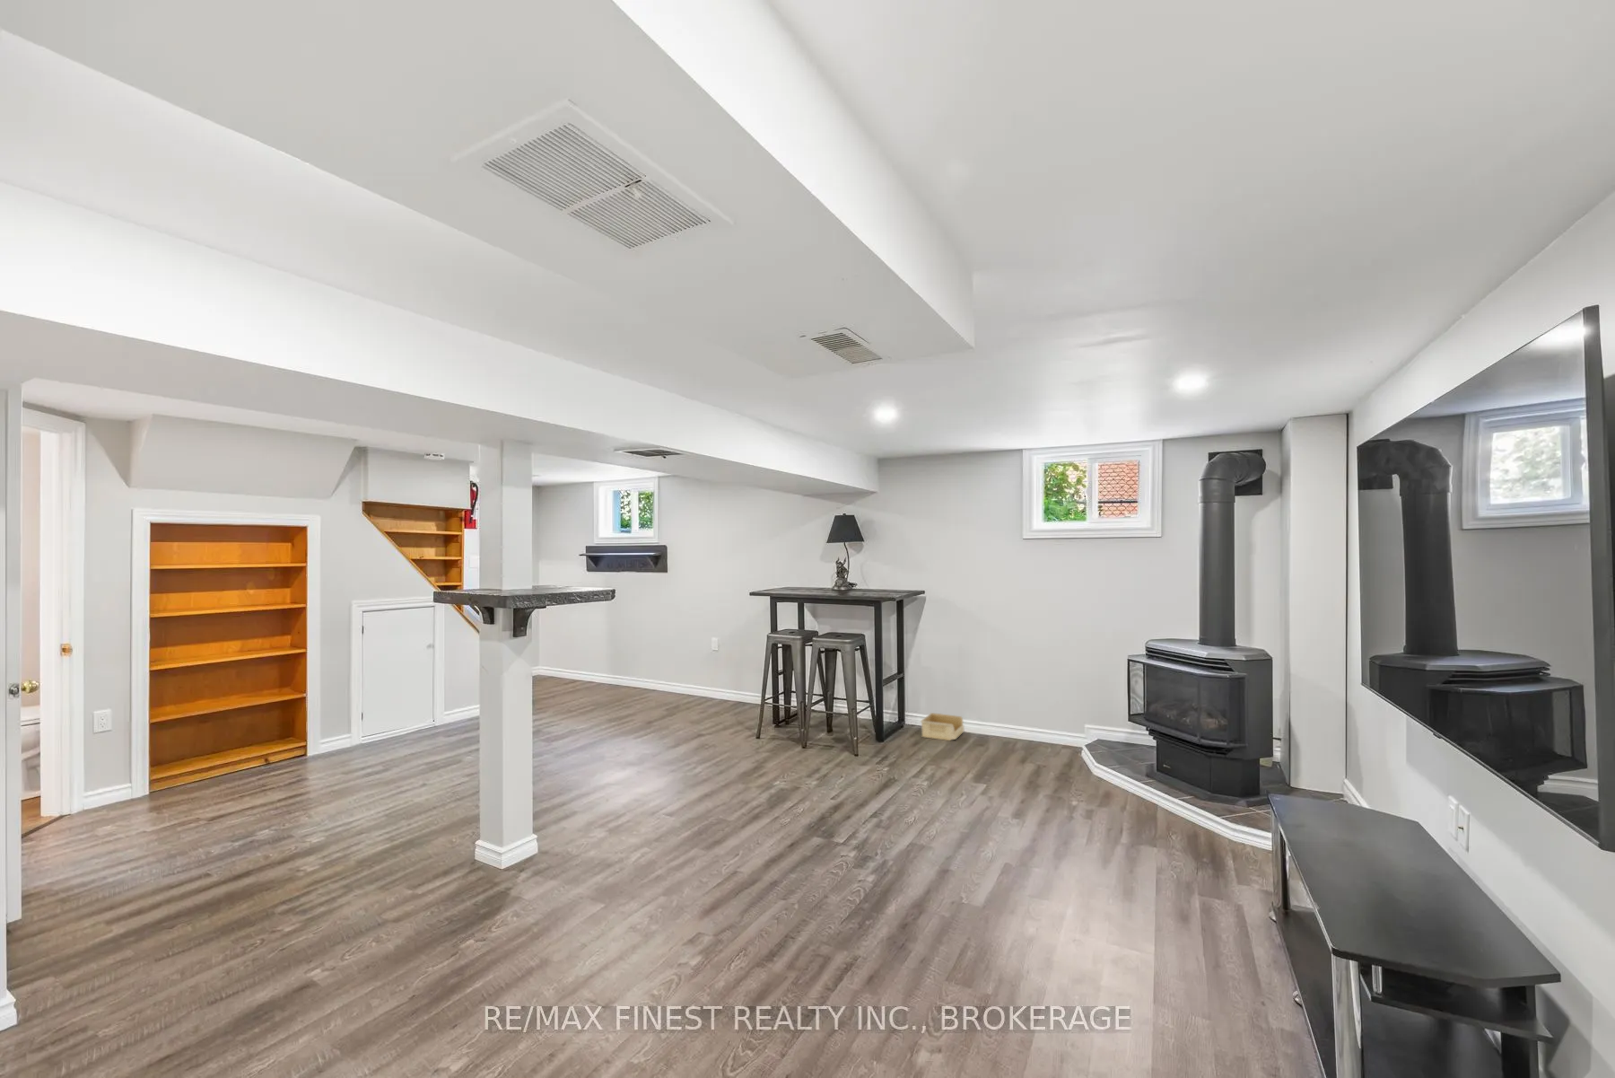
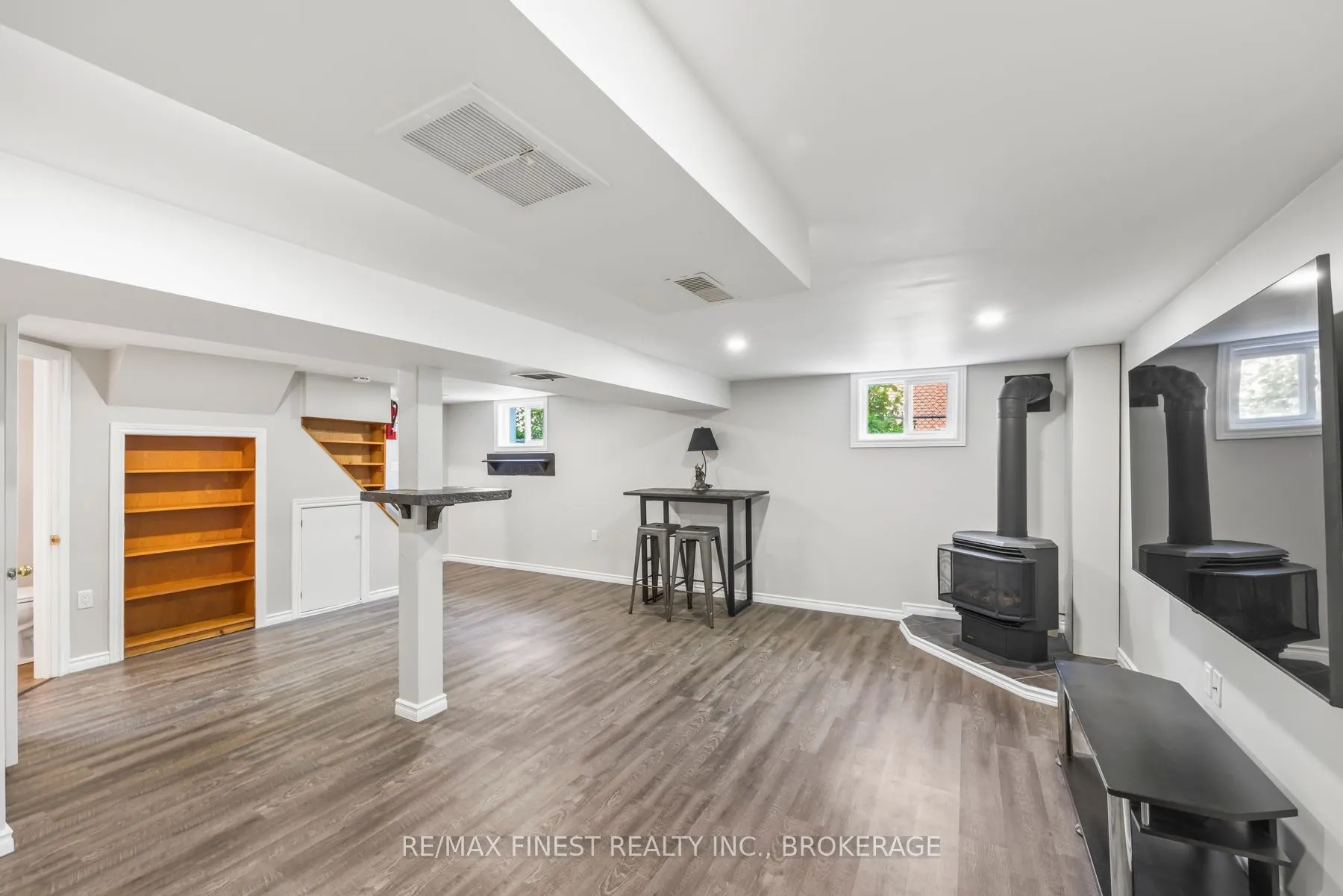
- storage bin (942, 727)
